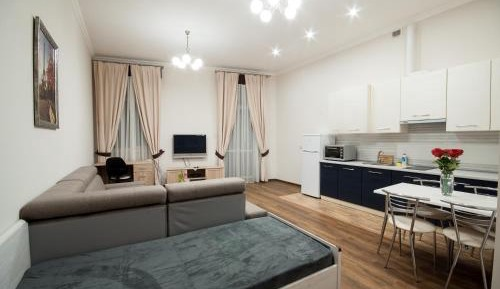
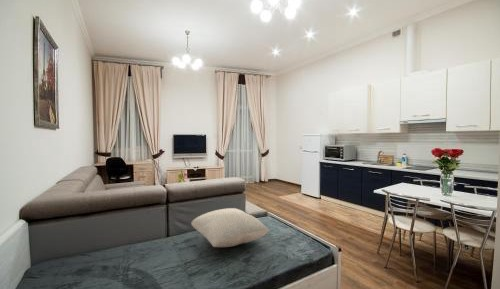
+ pillow (228, 225)
